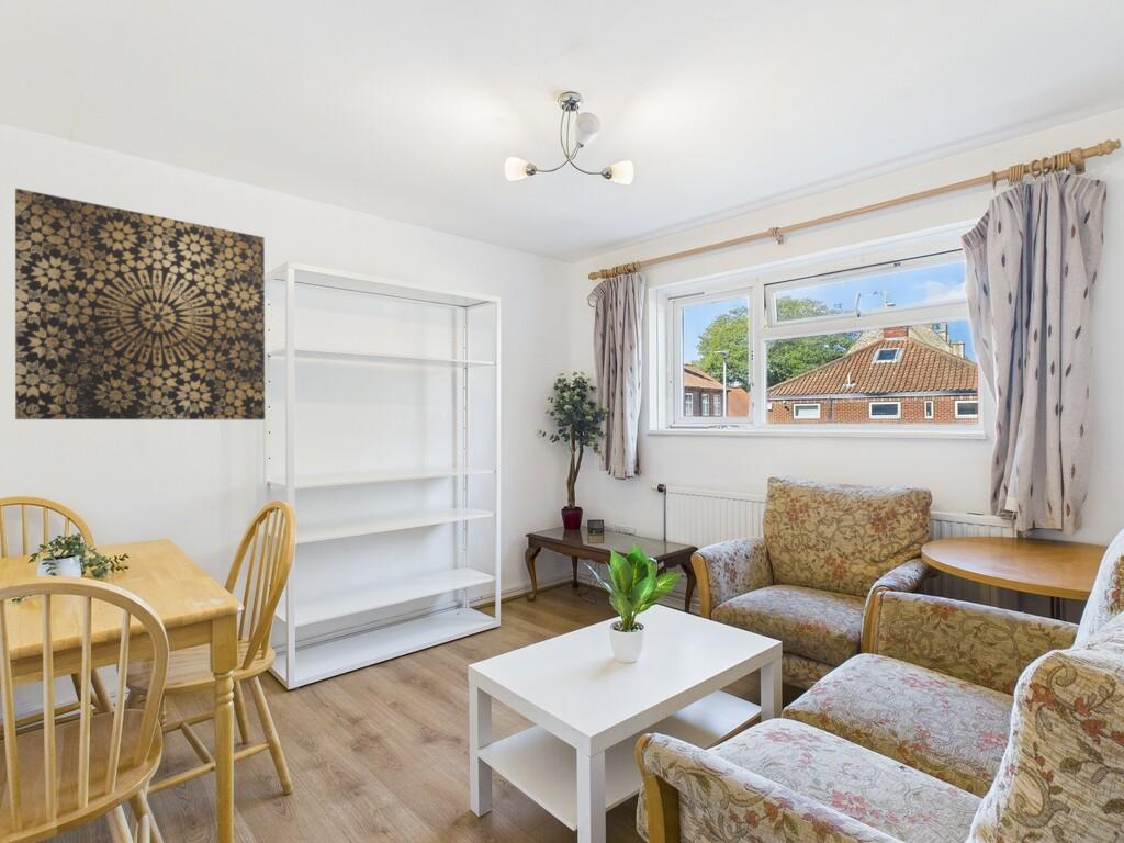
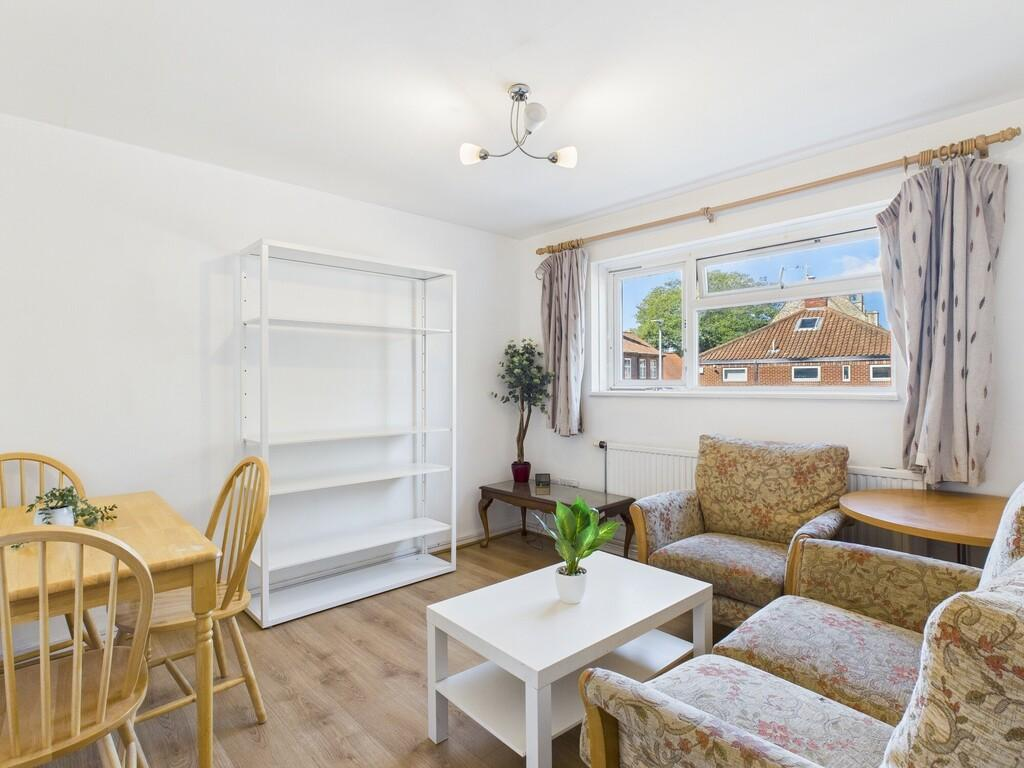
- wall art (154, 317)
